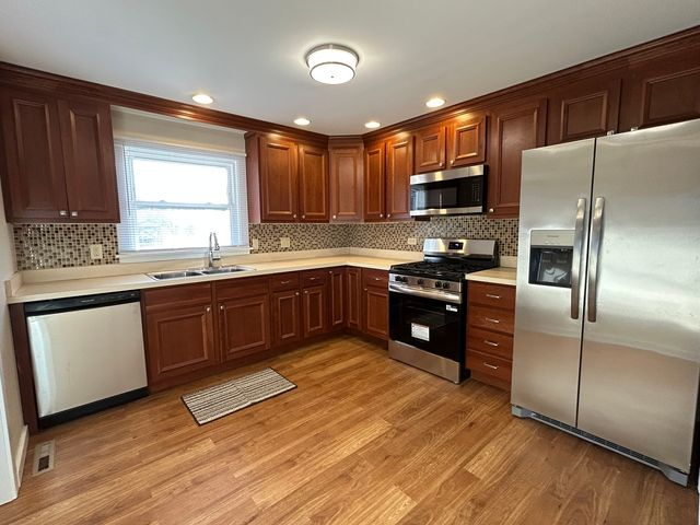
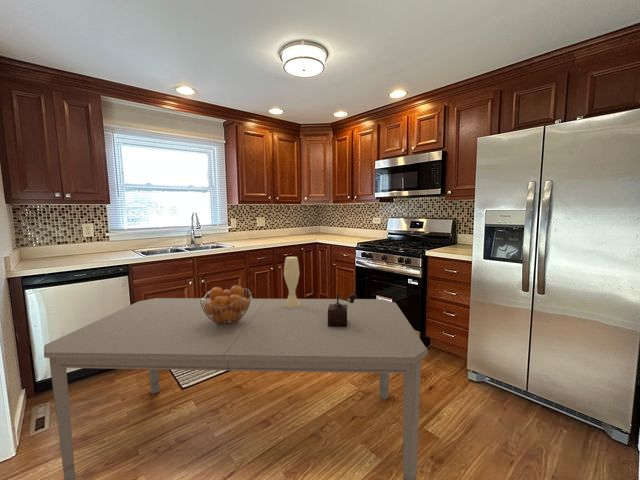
+ fruit basket (226, 304)
+ dining table (252, 370)
+ vase (291, 281)
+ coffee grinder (342, 307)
